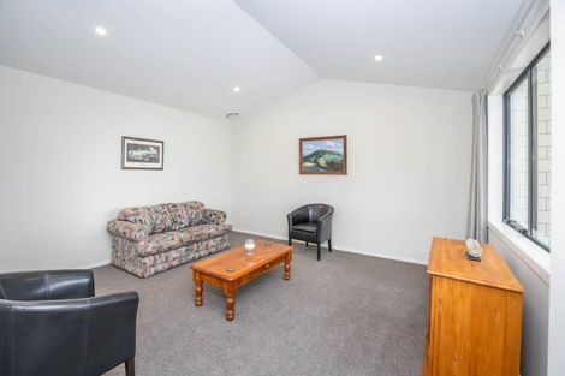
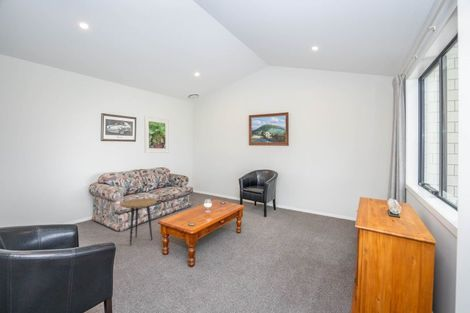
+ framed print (157, 135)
+ side table (137, 221)
